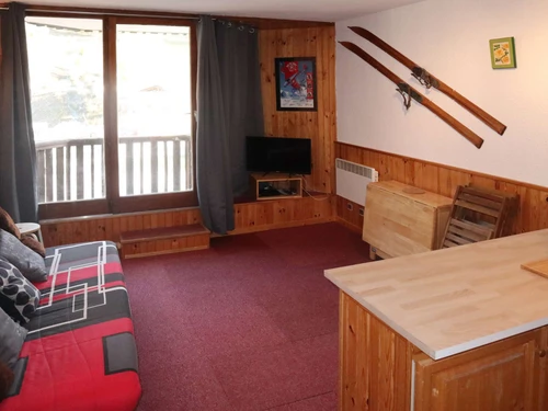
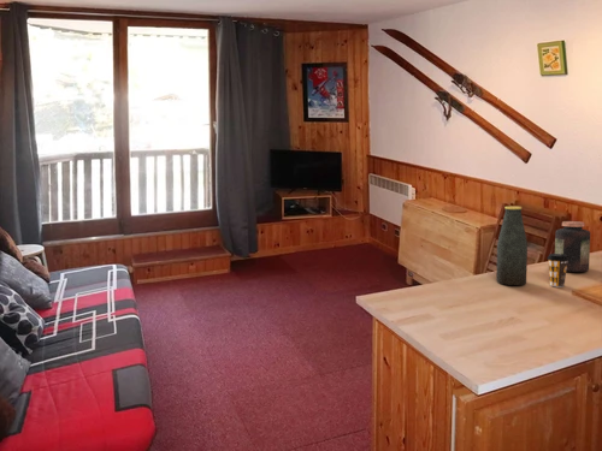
+ bottle (512, 244)
+ jar (572, 245)
+ coffee cup (557, 269)
